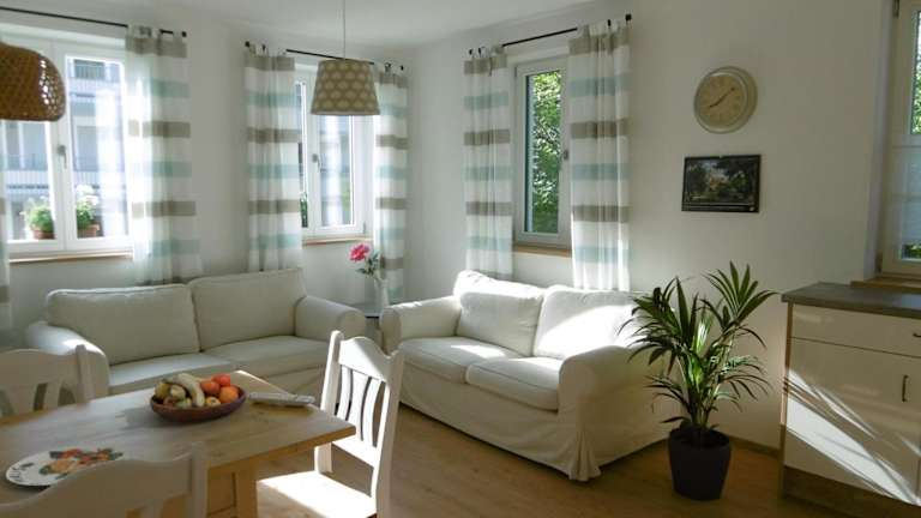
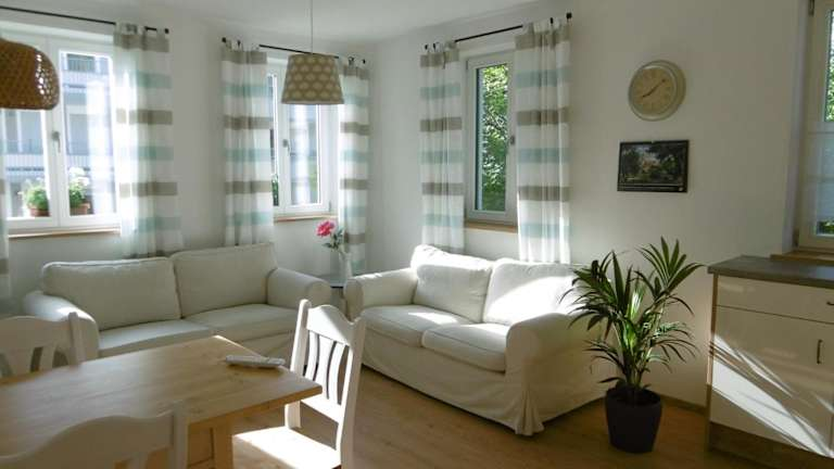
- fruit bowl (198, 391)
- plate (70, 464)
